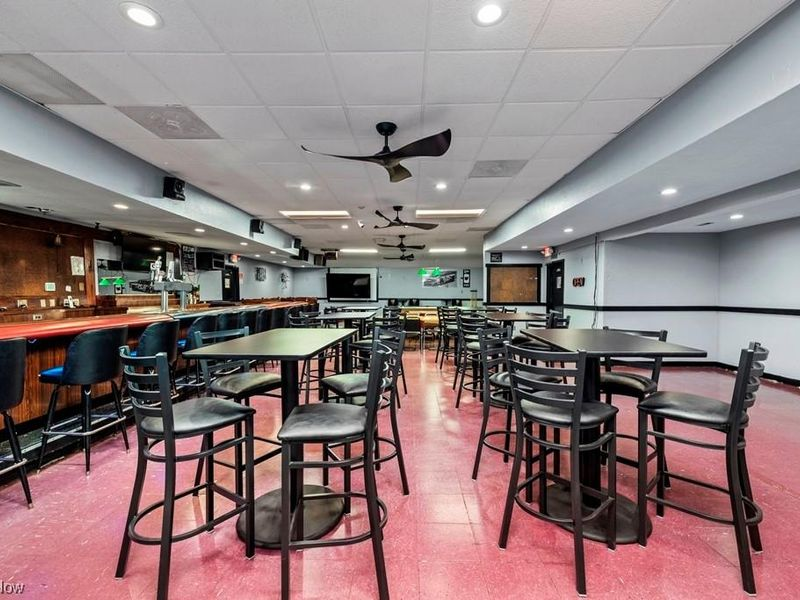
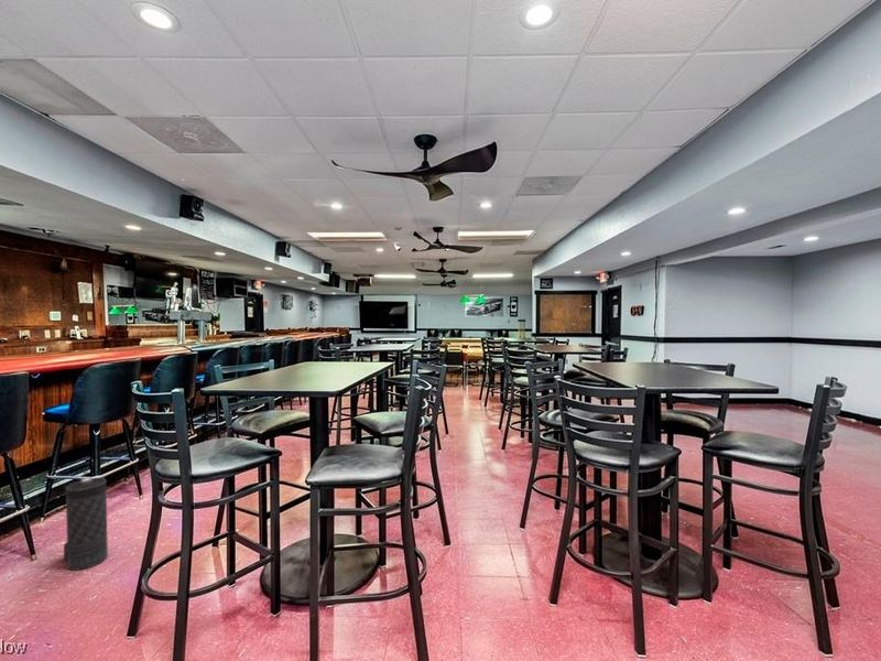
+ canister (83, 519)
